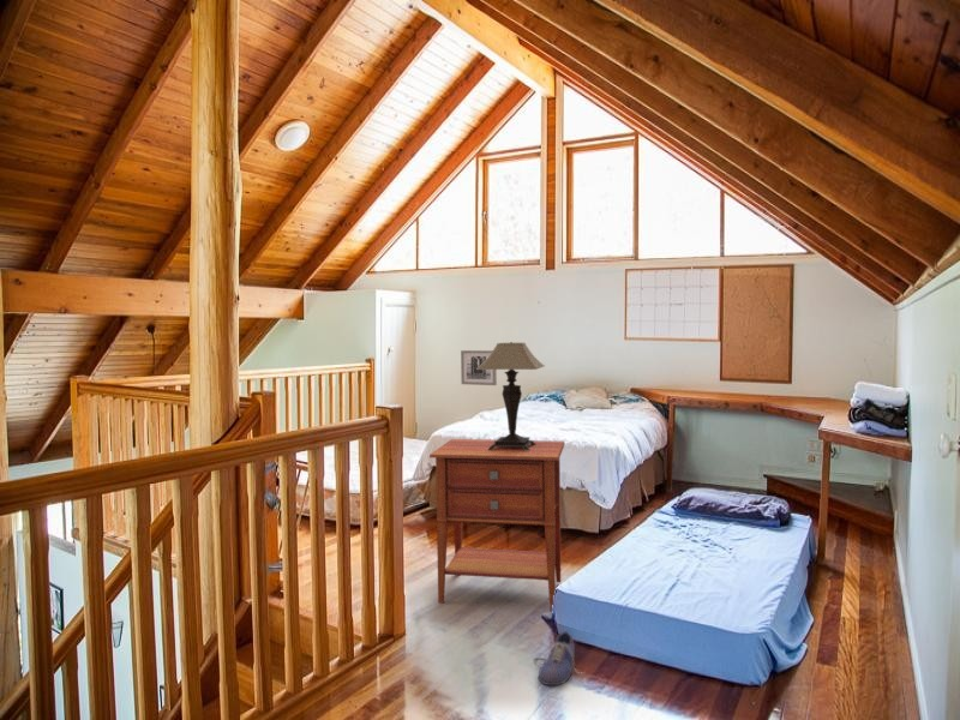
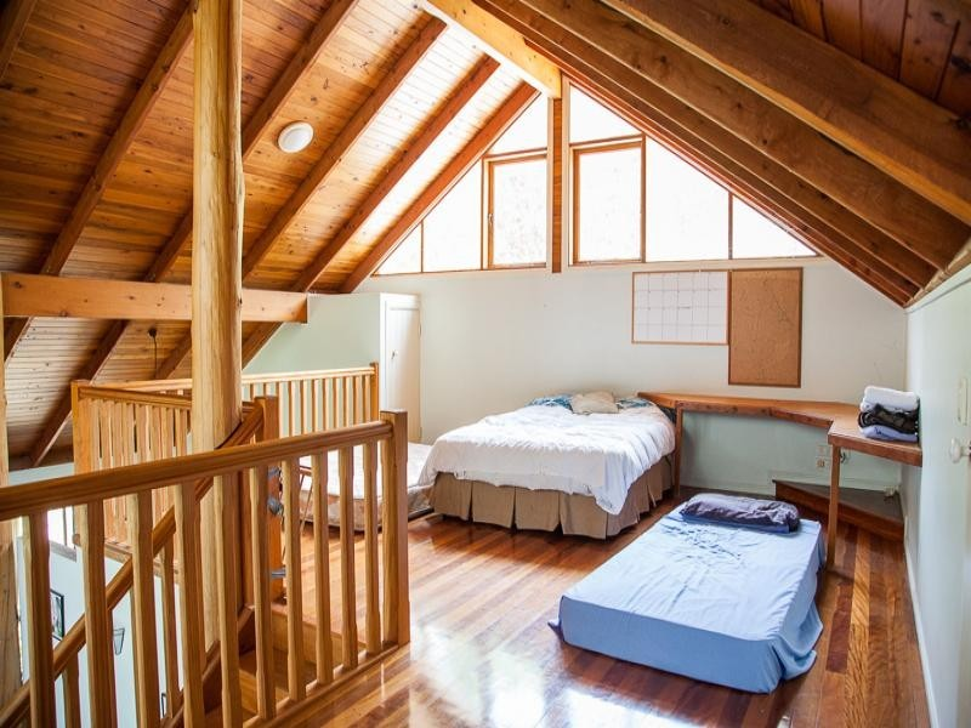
- wall art (478, 366)
- nightstand (500, 520)
- shoe (558, 656)
- table lamp (511, 394)
